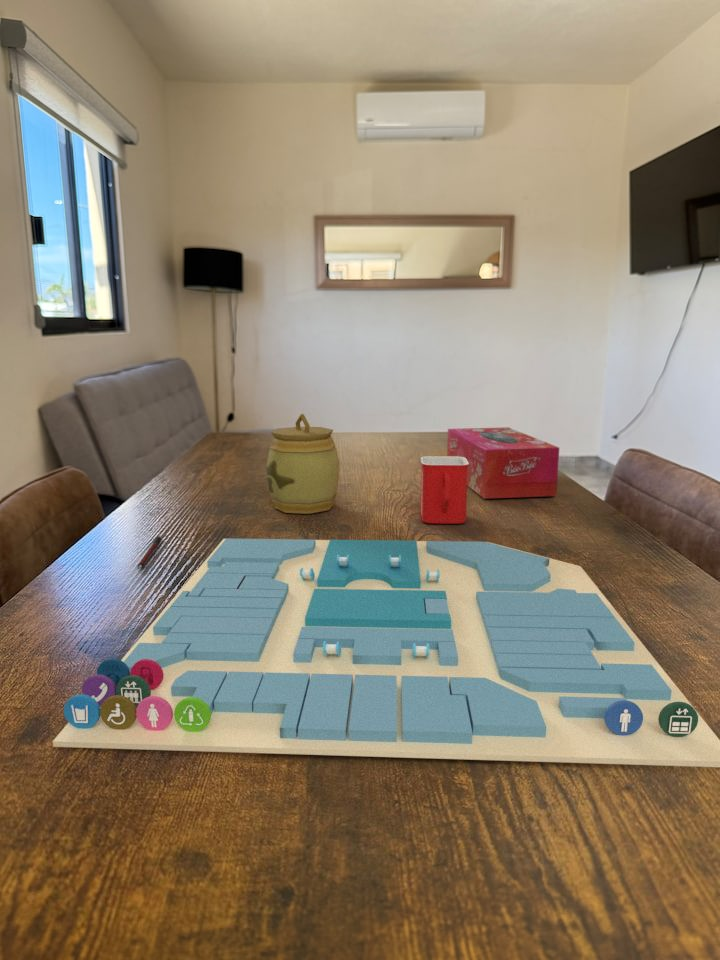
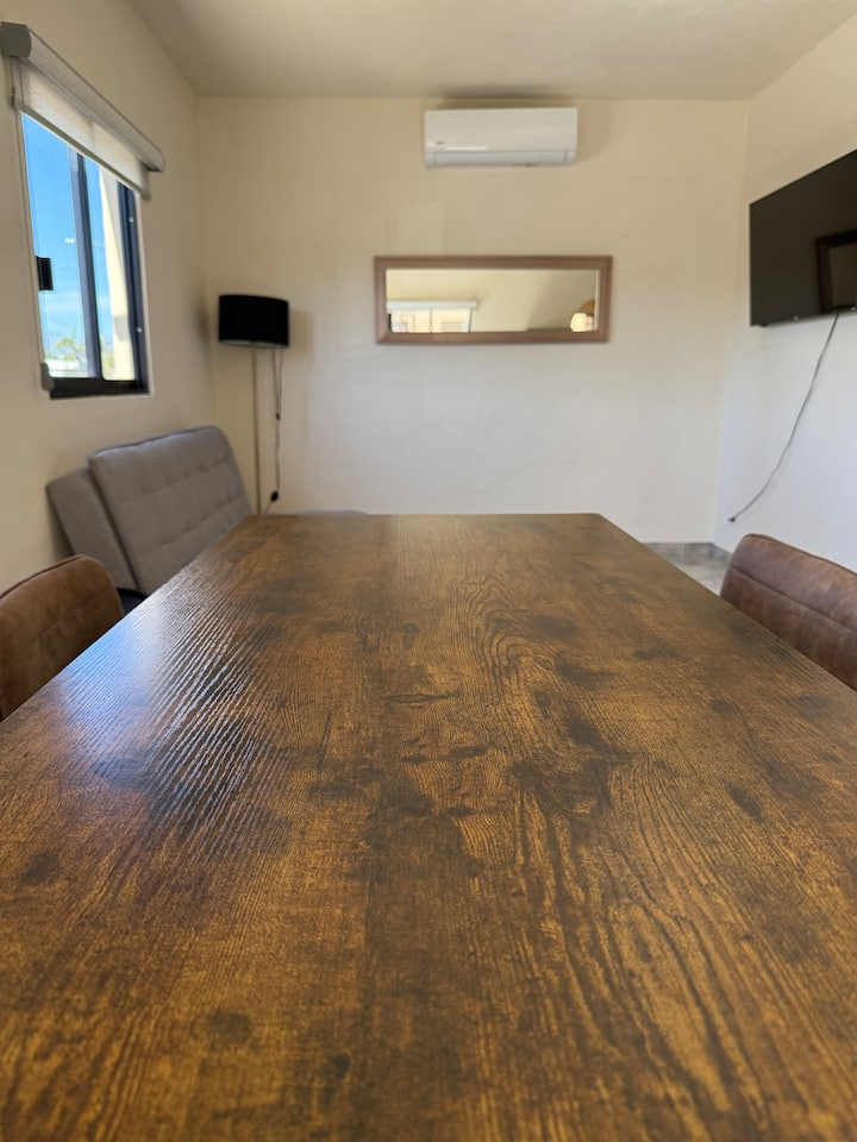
- board game (388, 599)
- mug (444, 491)
- pen (151, 550)
- jar (303, 460)
- tissue box (497, 459)
